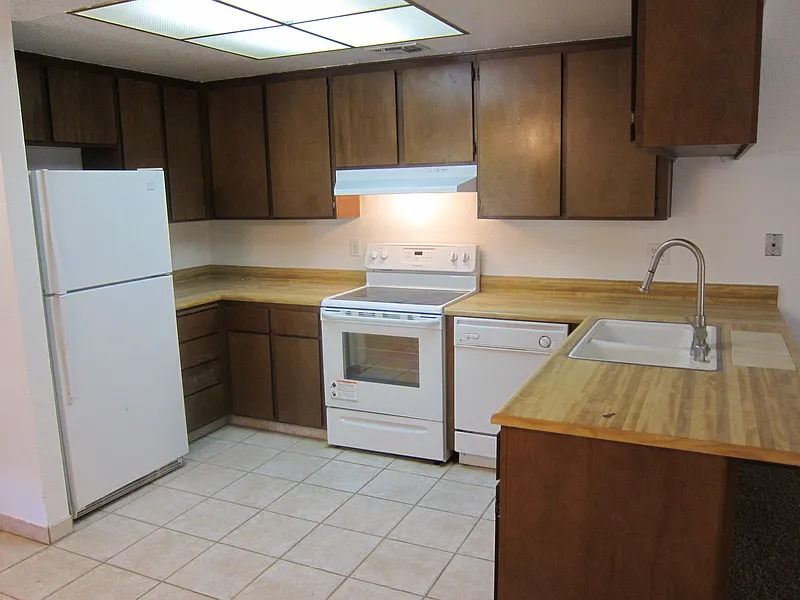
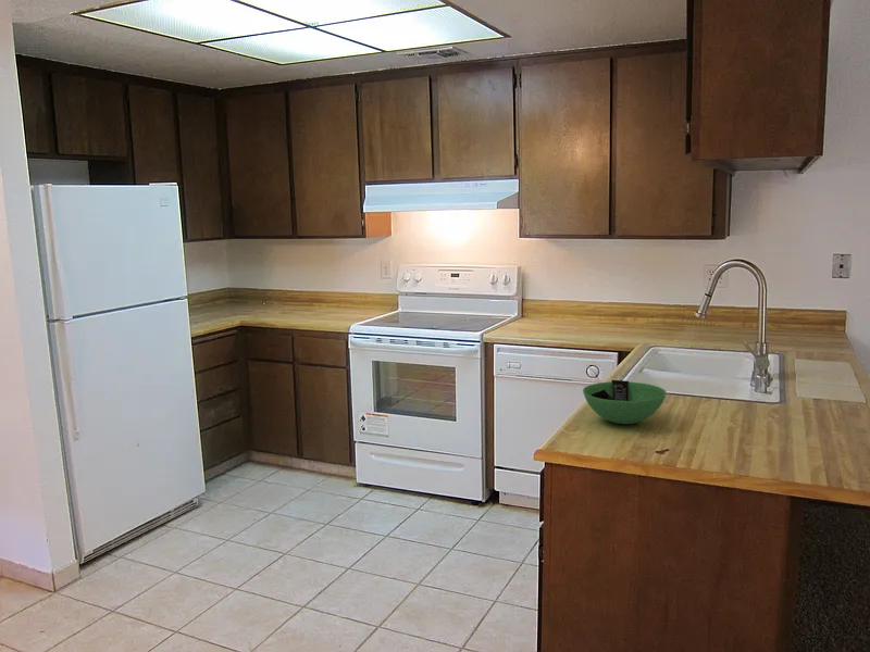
+ bowl (623, 401)
